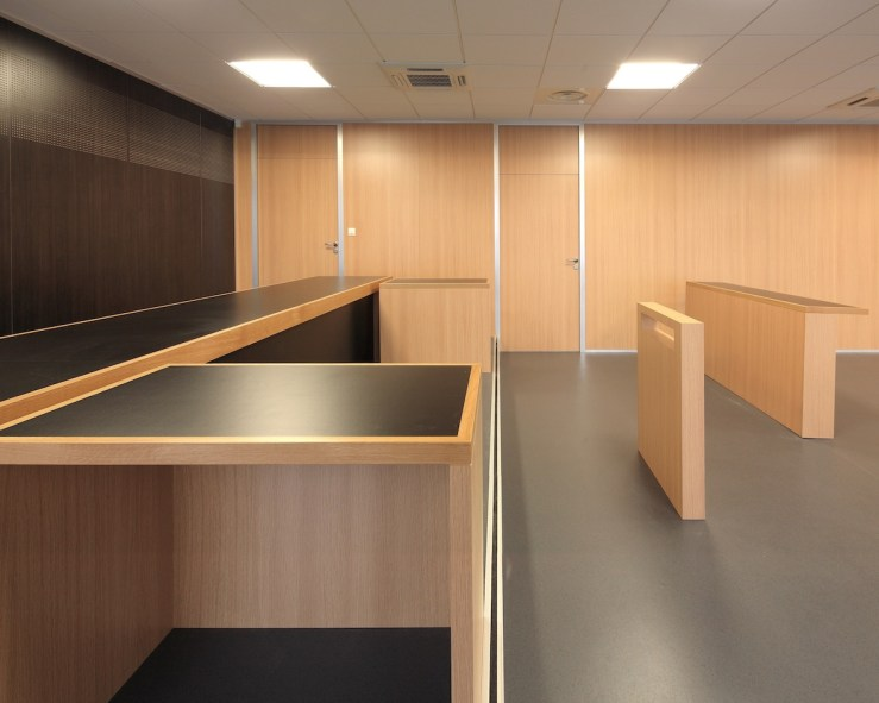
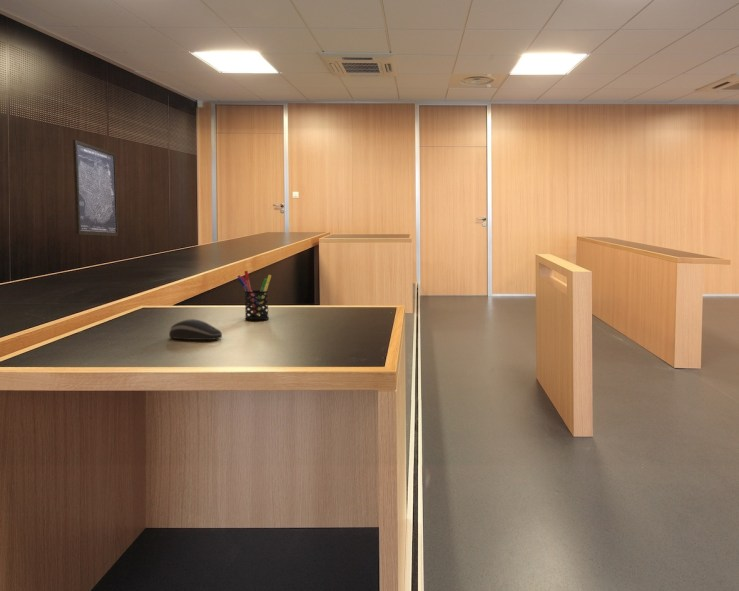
+ wall art (97, 191)
+ pen holder (256, 294)
+ computer mouse (195, 328)
